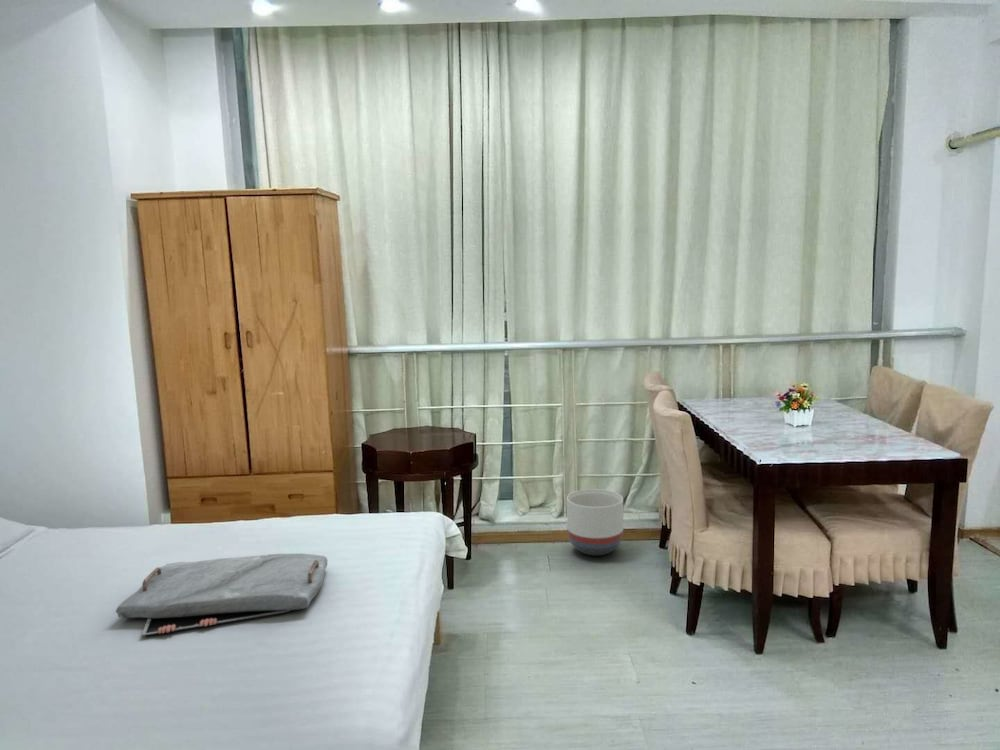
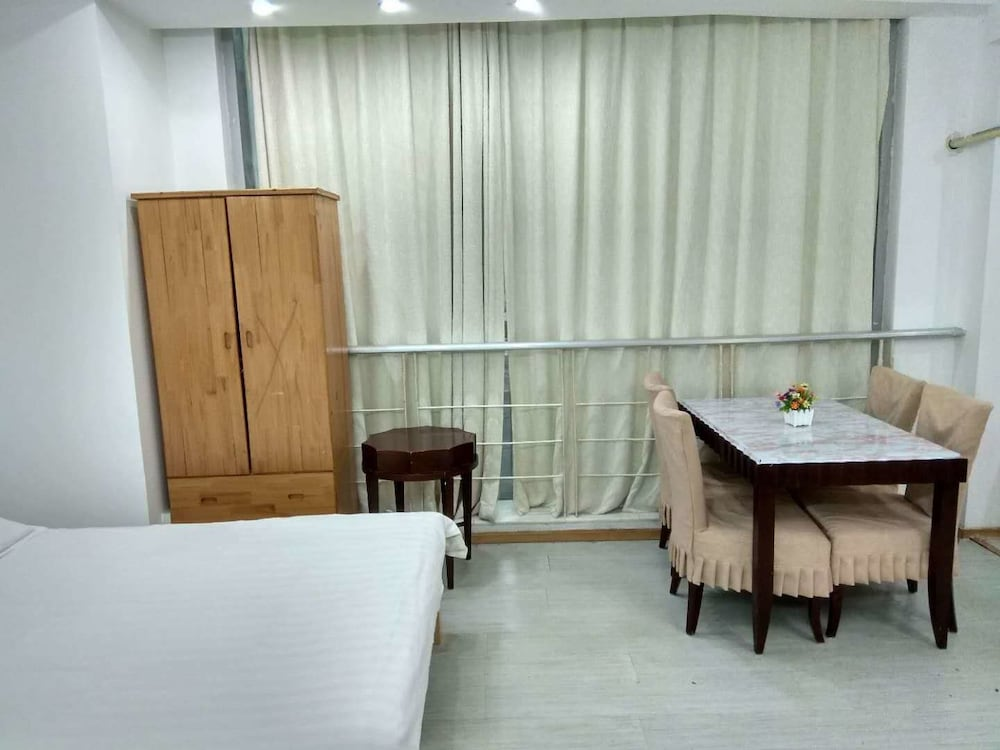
- serving tray (227, 587)
- planter (594, 524)
